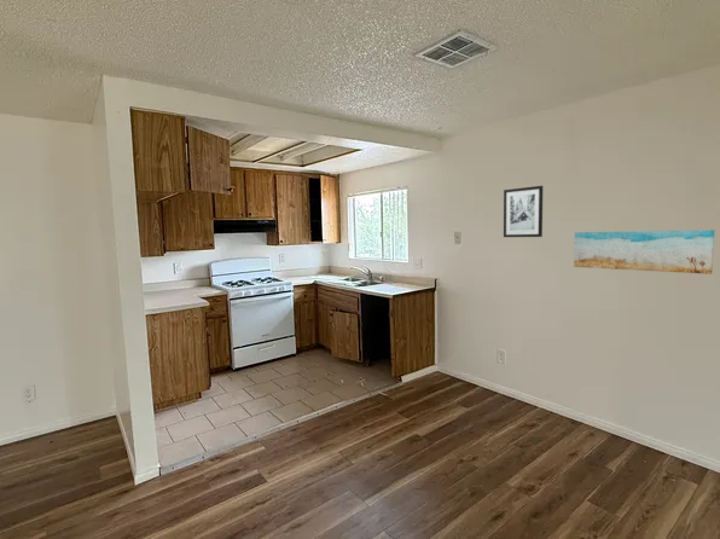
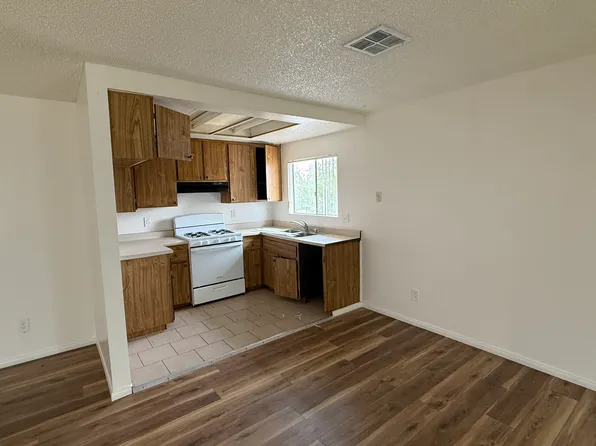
- wall art (635, 250)
- wall art (522, 211)
